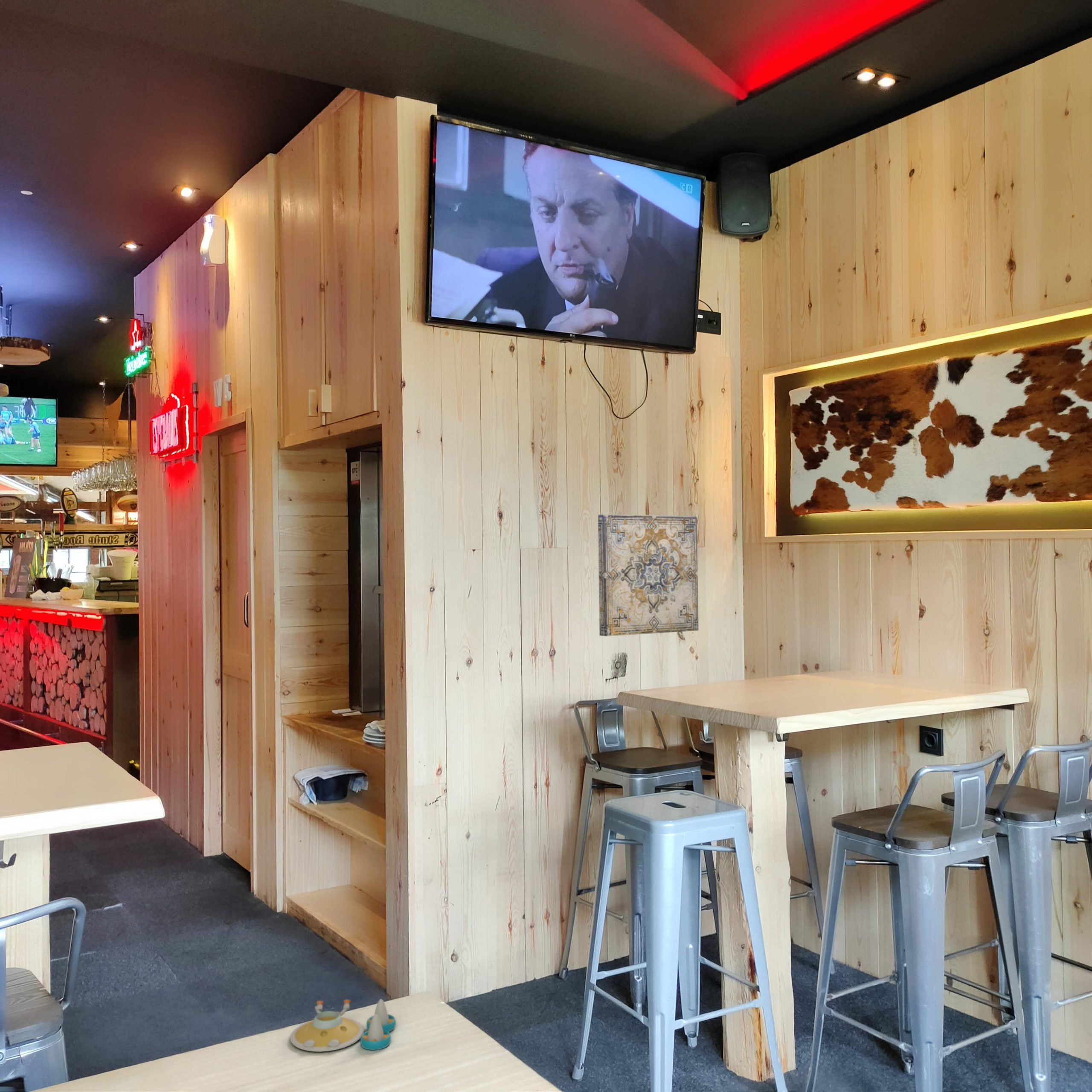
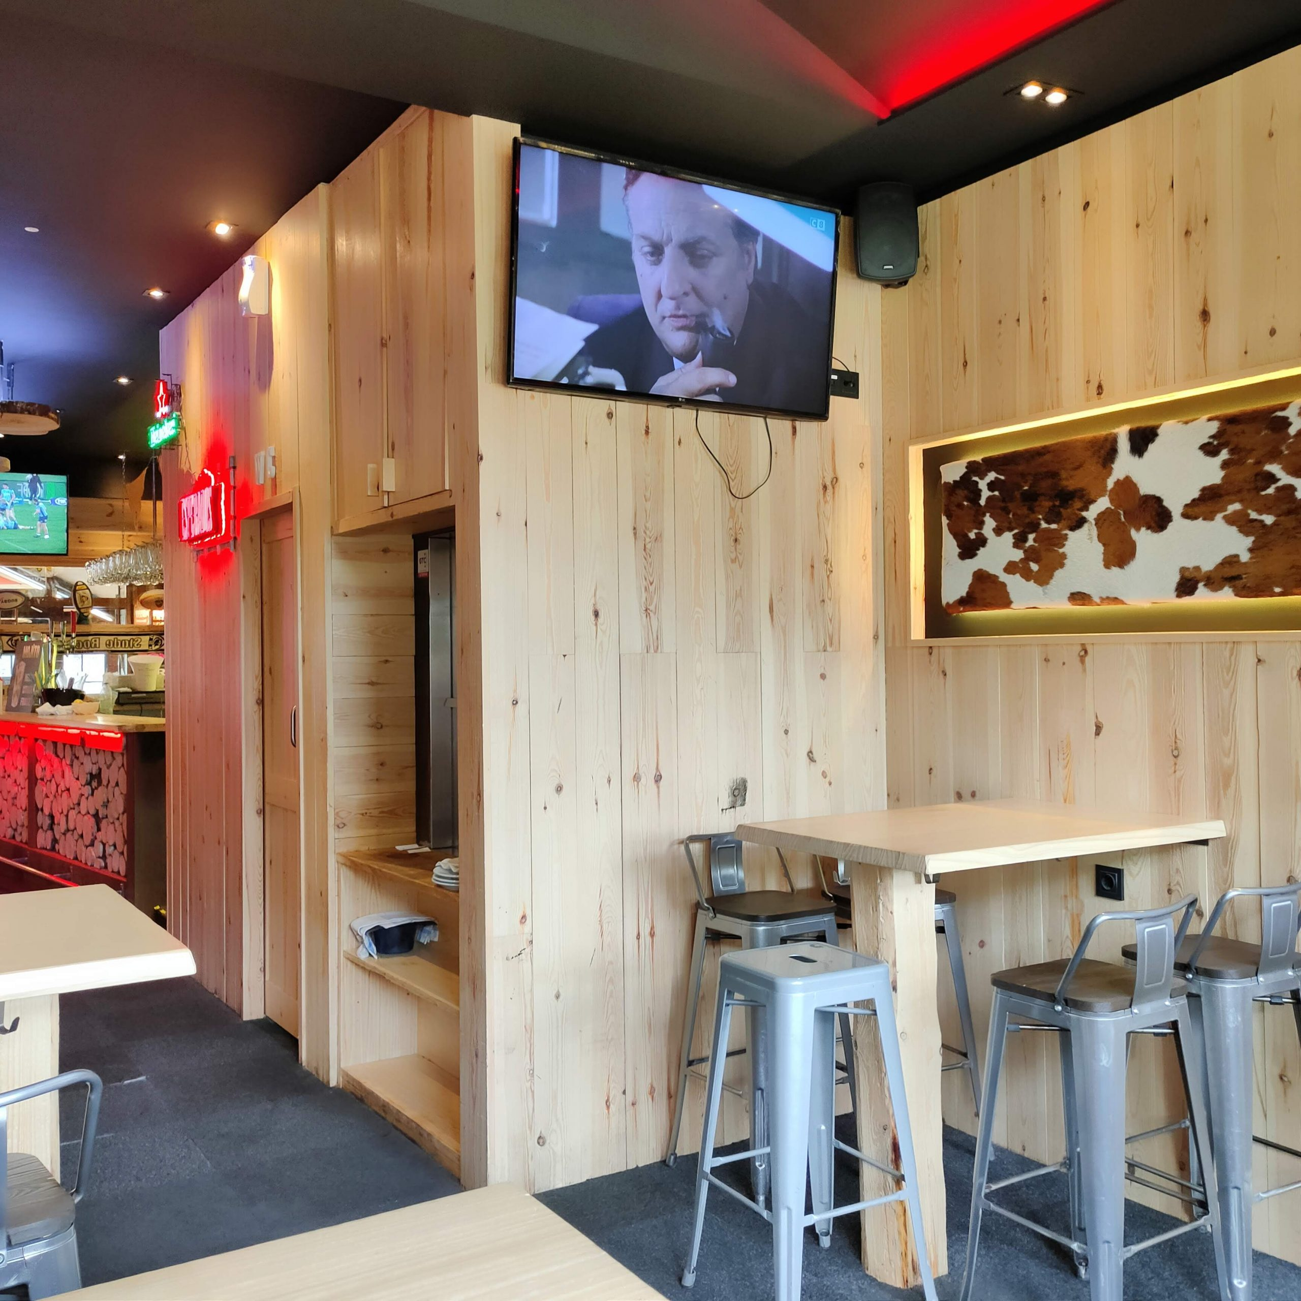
- wall art (649, 574)
- salt and pepper shaker set (343, 1020)
